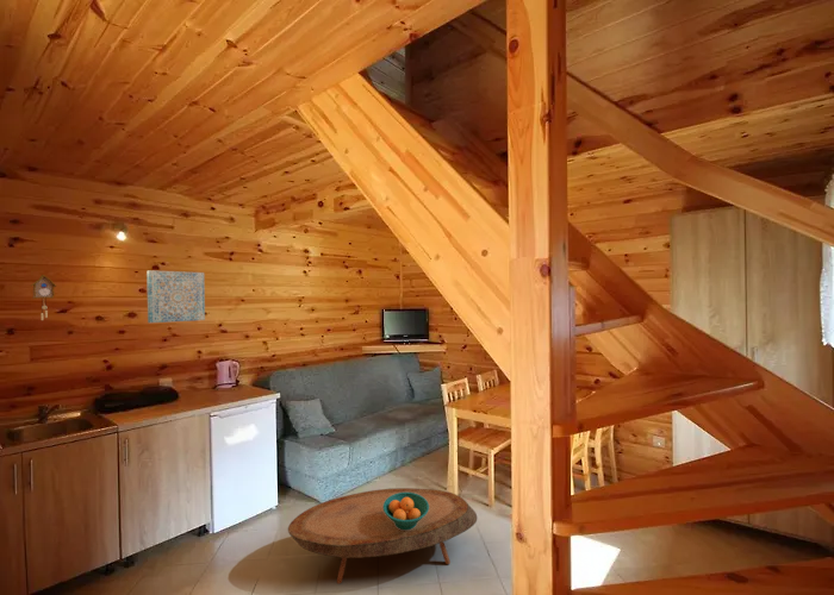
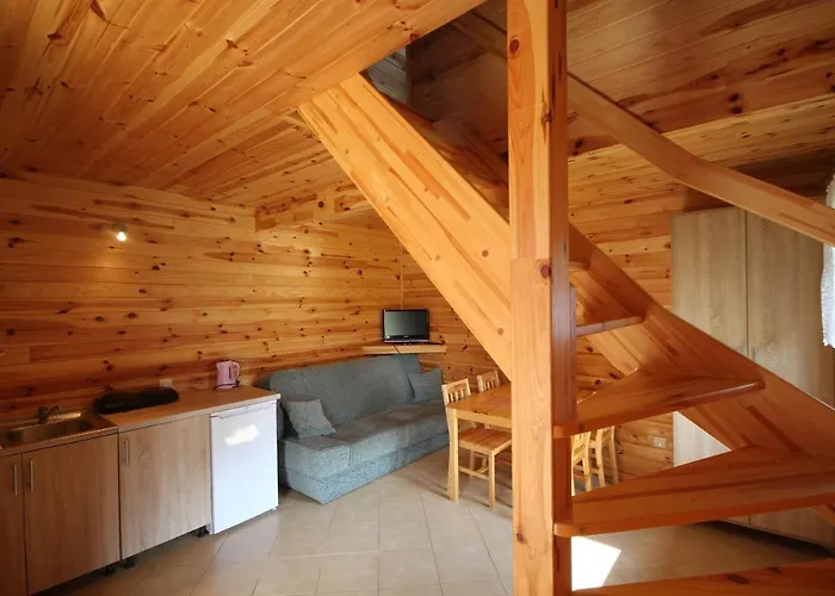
- fruit bowl (405, 509)
- cuckoo clock (43, 298)
- coffee table (386, 533)
- wall art (176, 296)
